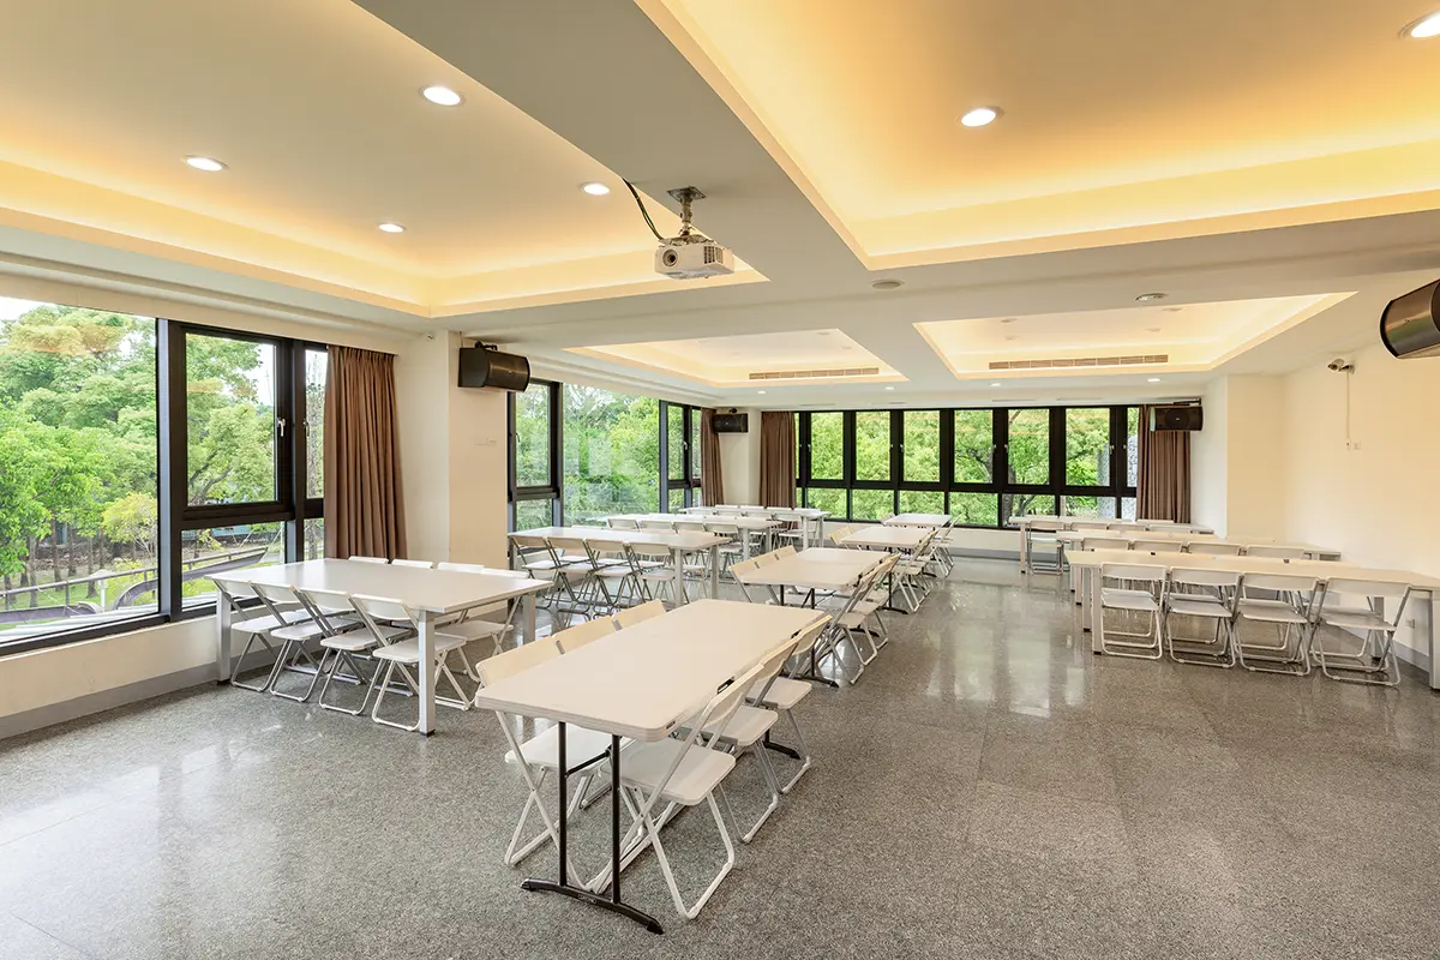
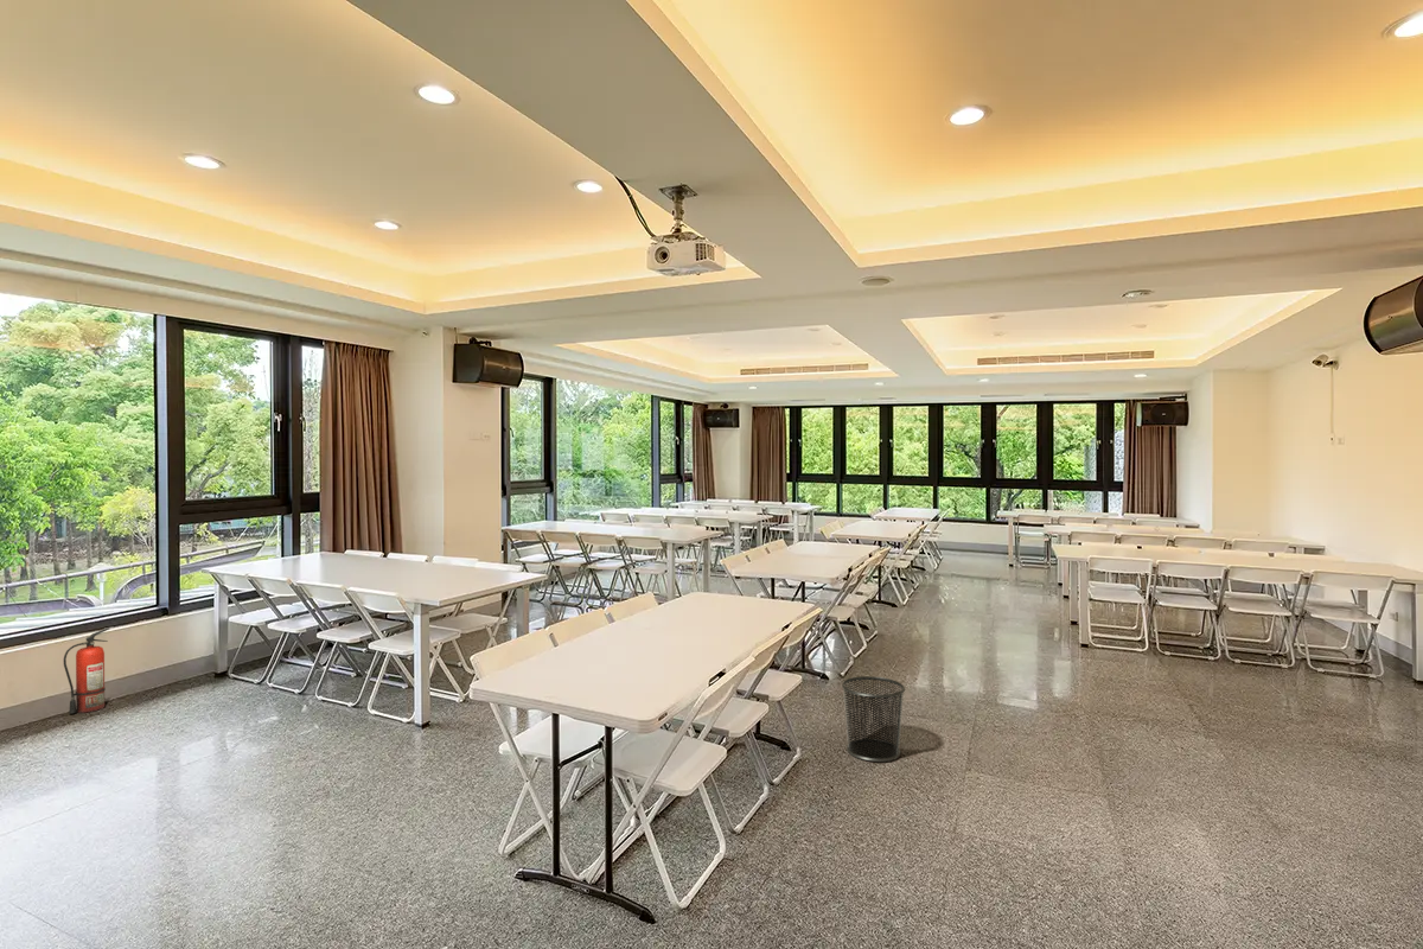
+ waste bin (873, 718)
+ fire extinguisher (87, 670)
